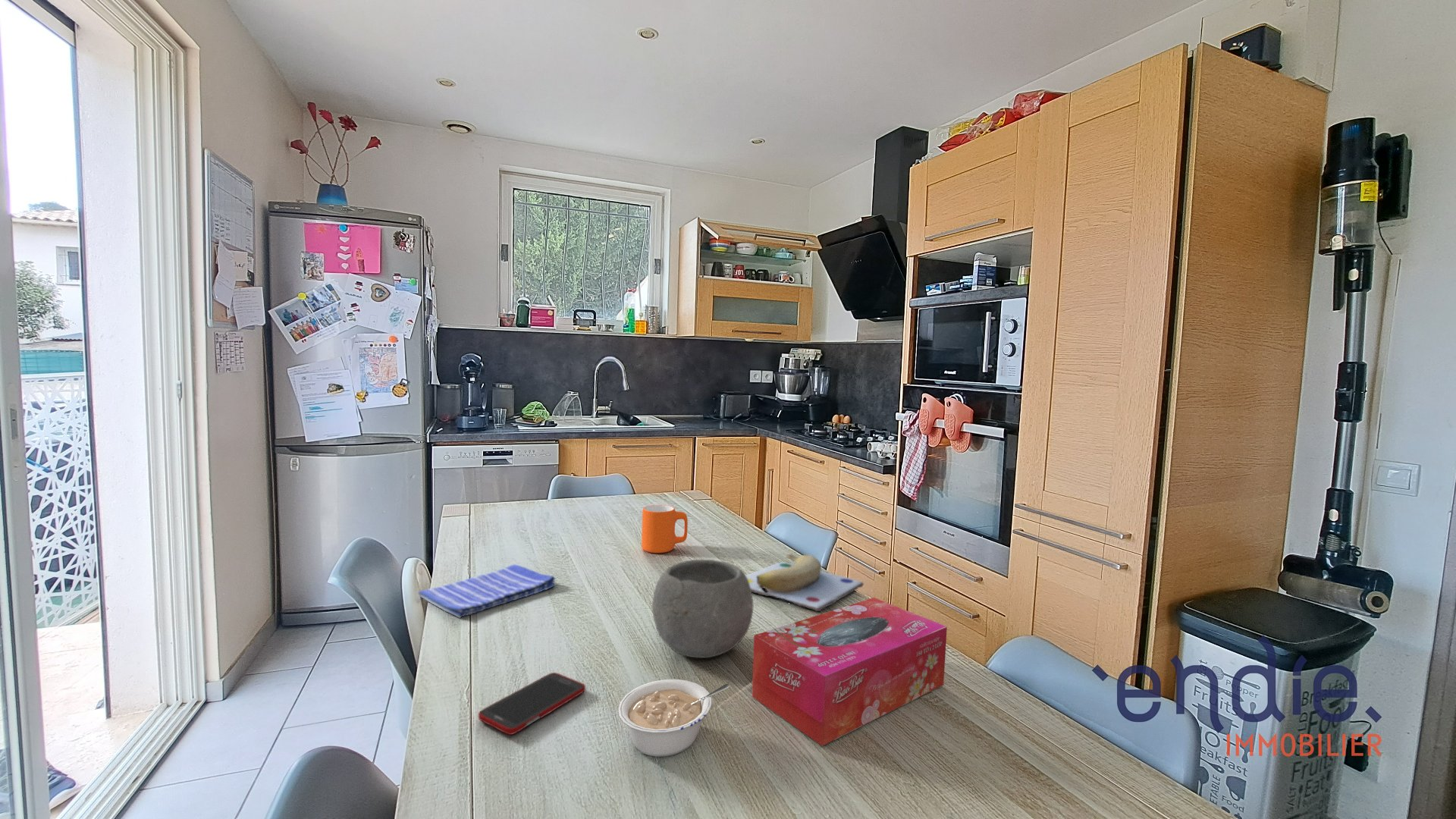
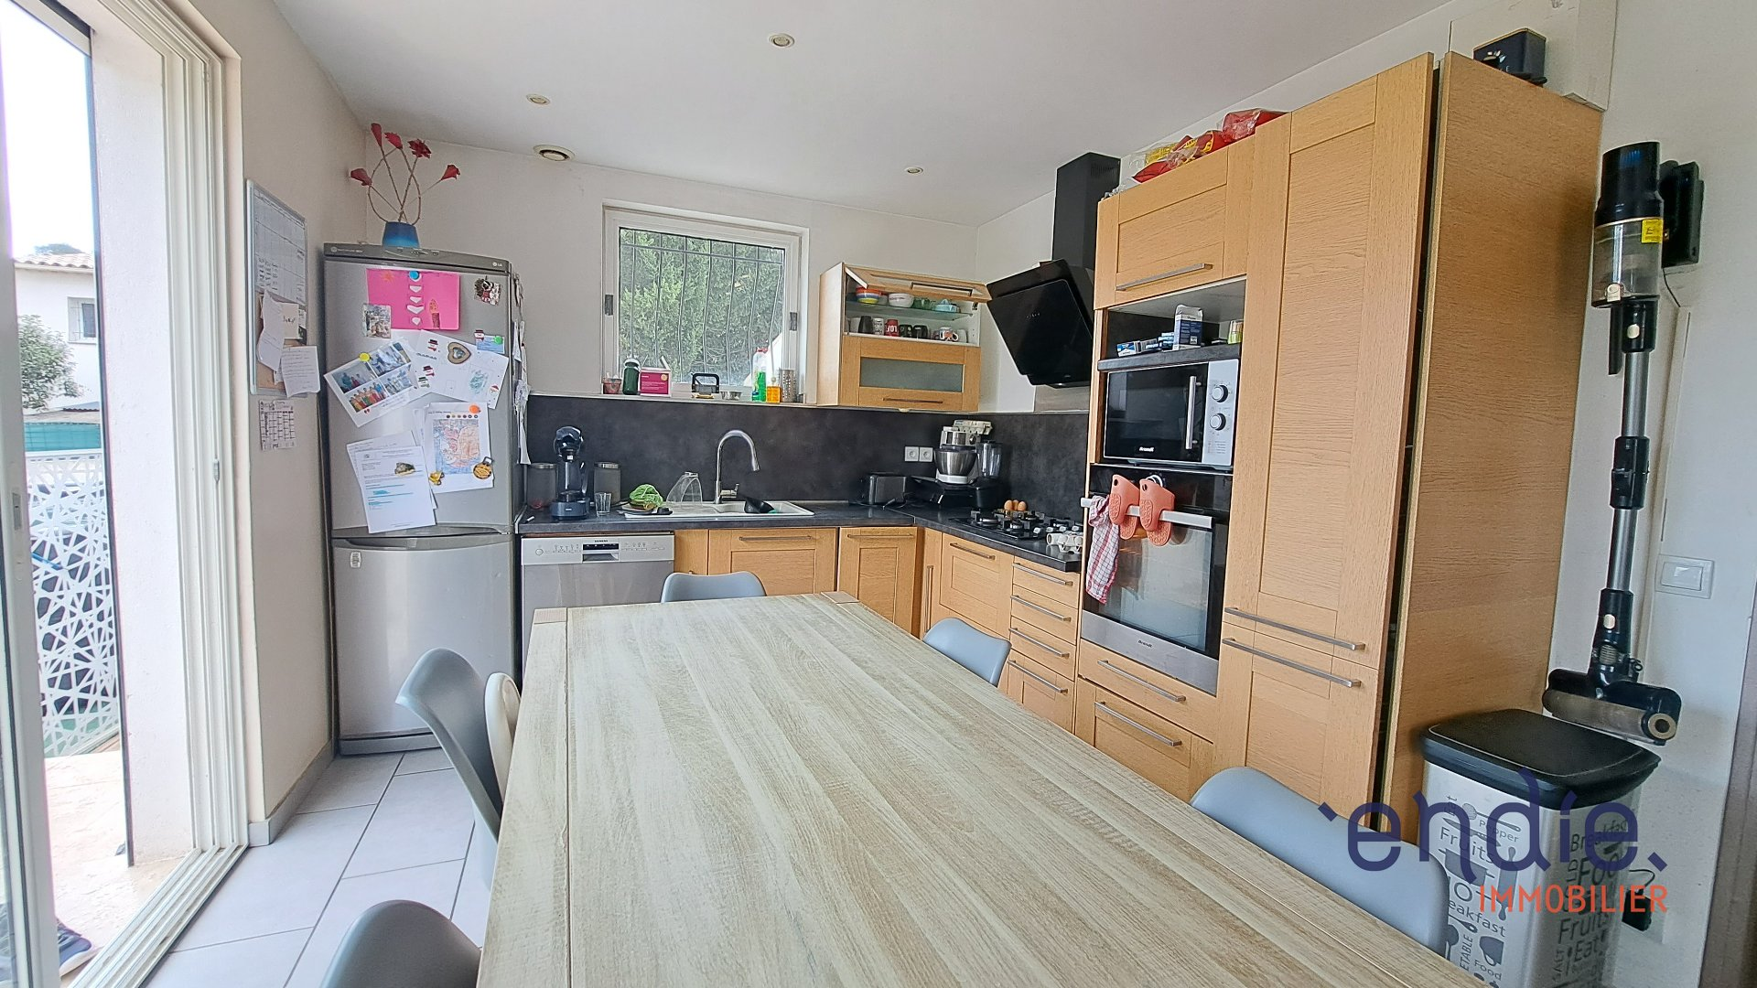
- bowl (702, 609)
- cell phone (534, 701)
- mug (663, 528)
- legume (668, 714)
- tissue box (852, 661)
- banana (798, 573)
- dish towel (490, 586)
